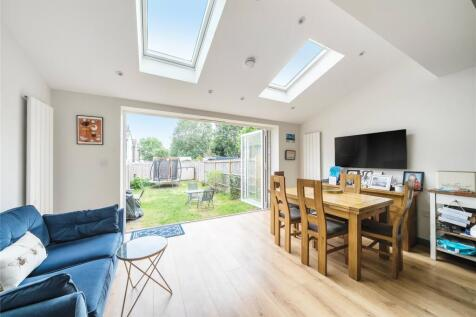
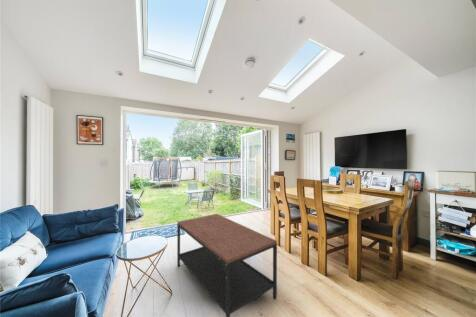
+ coffee table (220, 254)
